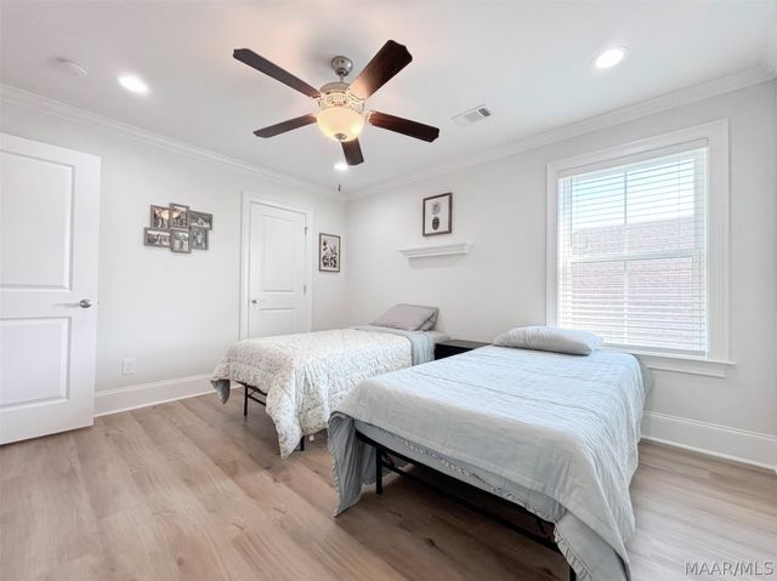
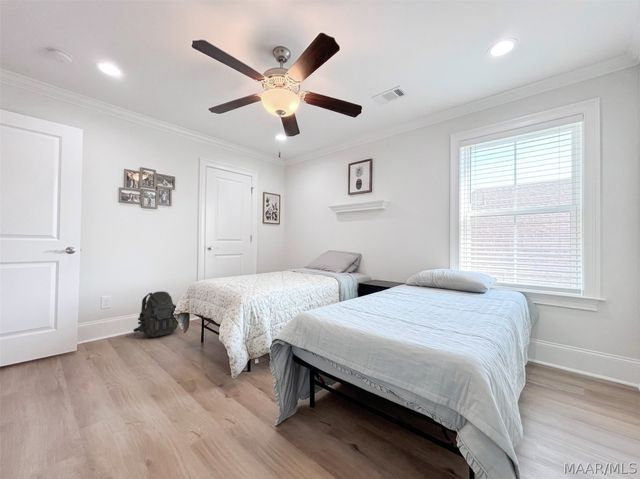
+ backpack (158, 312)
